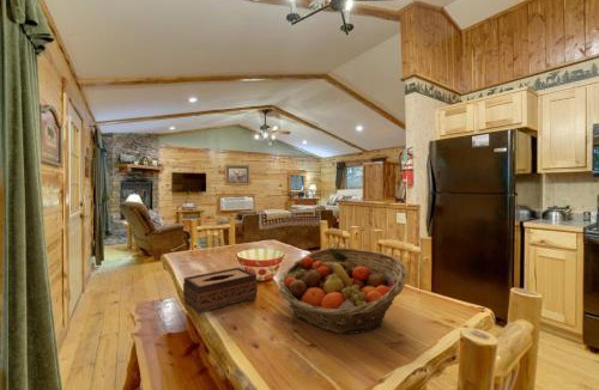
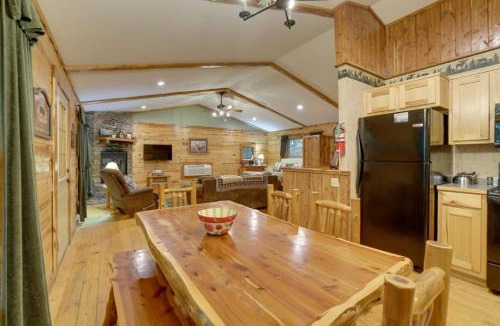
- fruit basket (339, 284)
- tissue box (220, 287)
